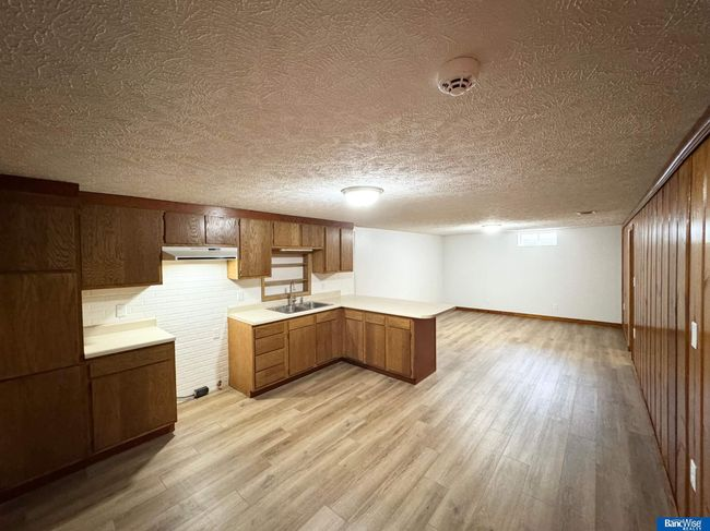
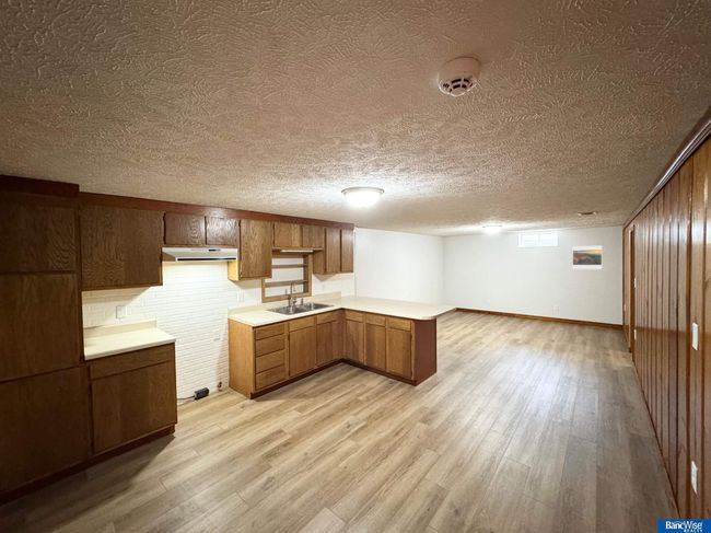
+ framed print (586, 257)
